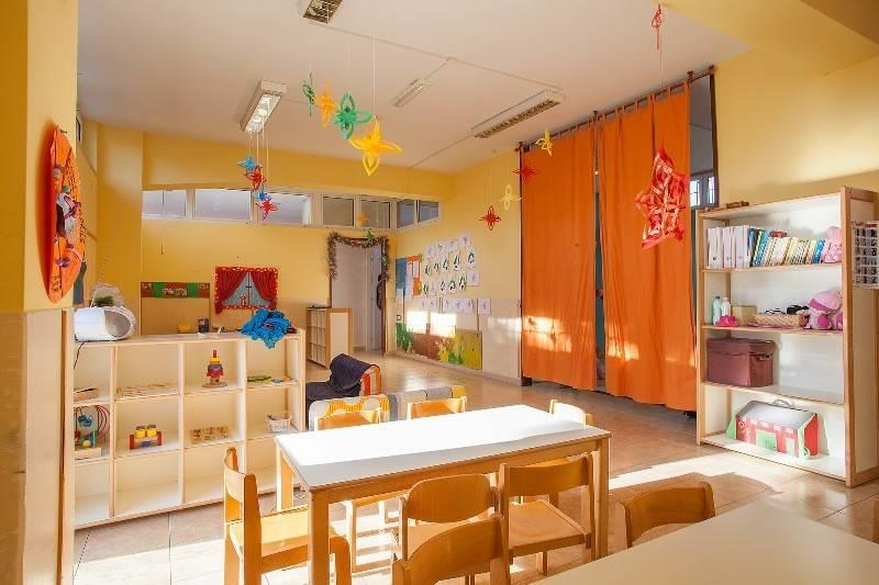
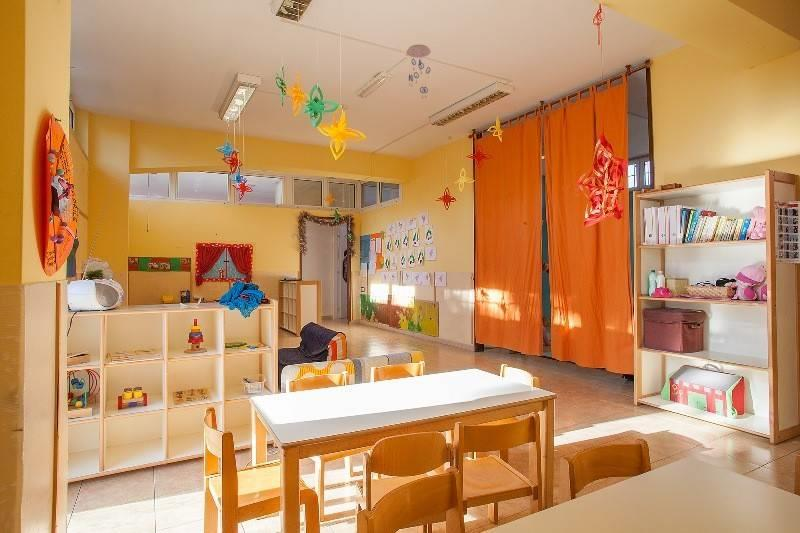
+ ceiling mobile (418, 75)
